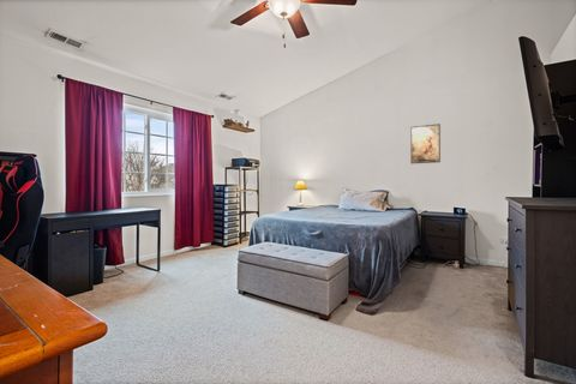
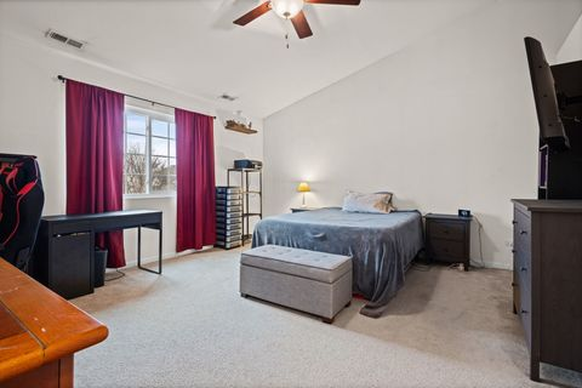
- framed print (425, 144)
